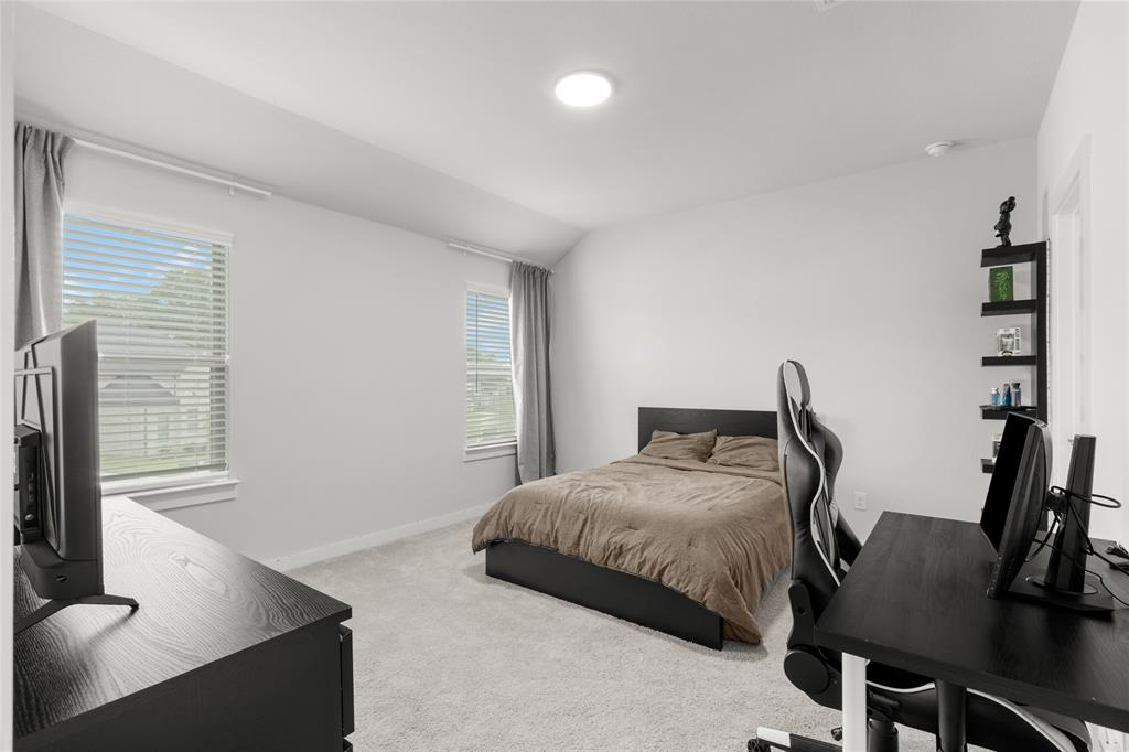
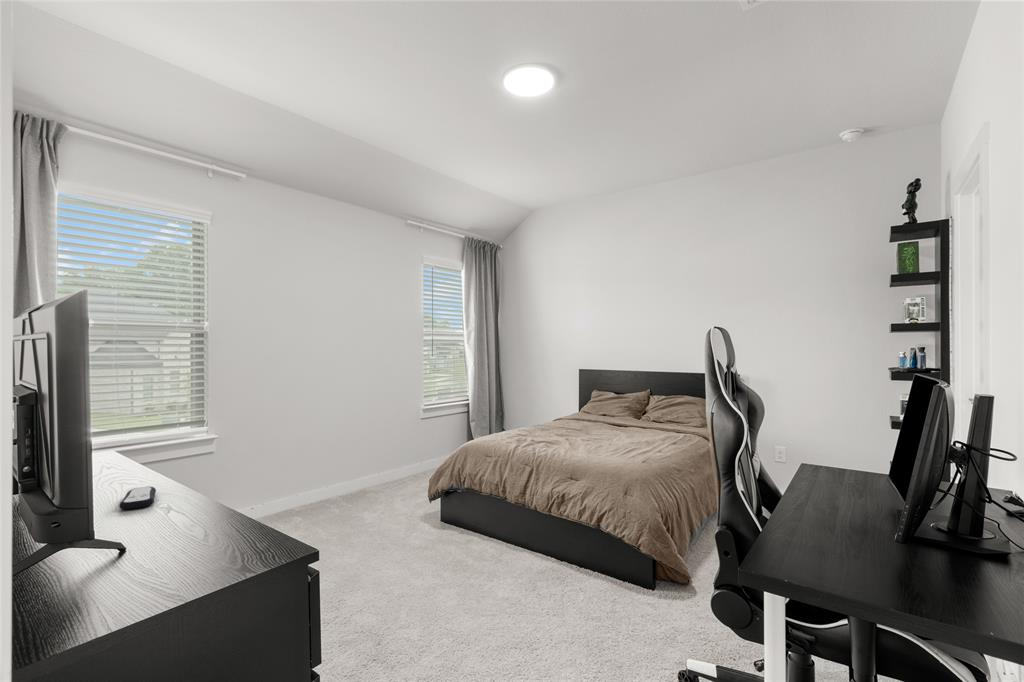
+ remote control (139, 497)
